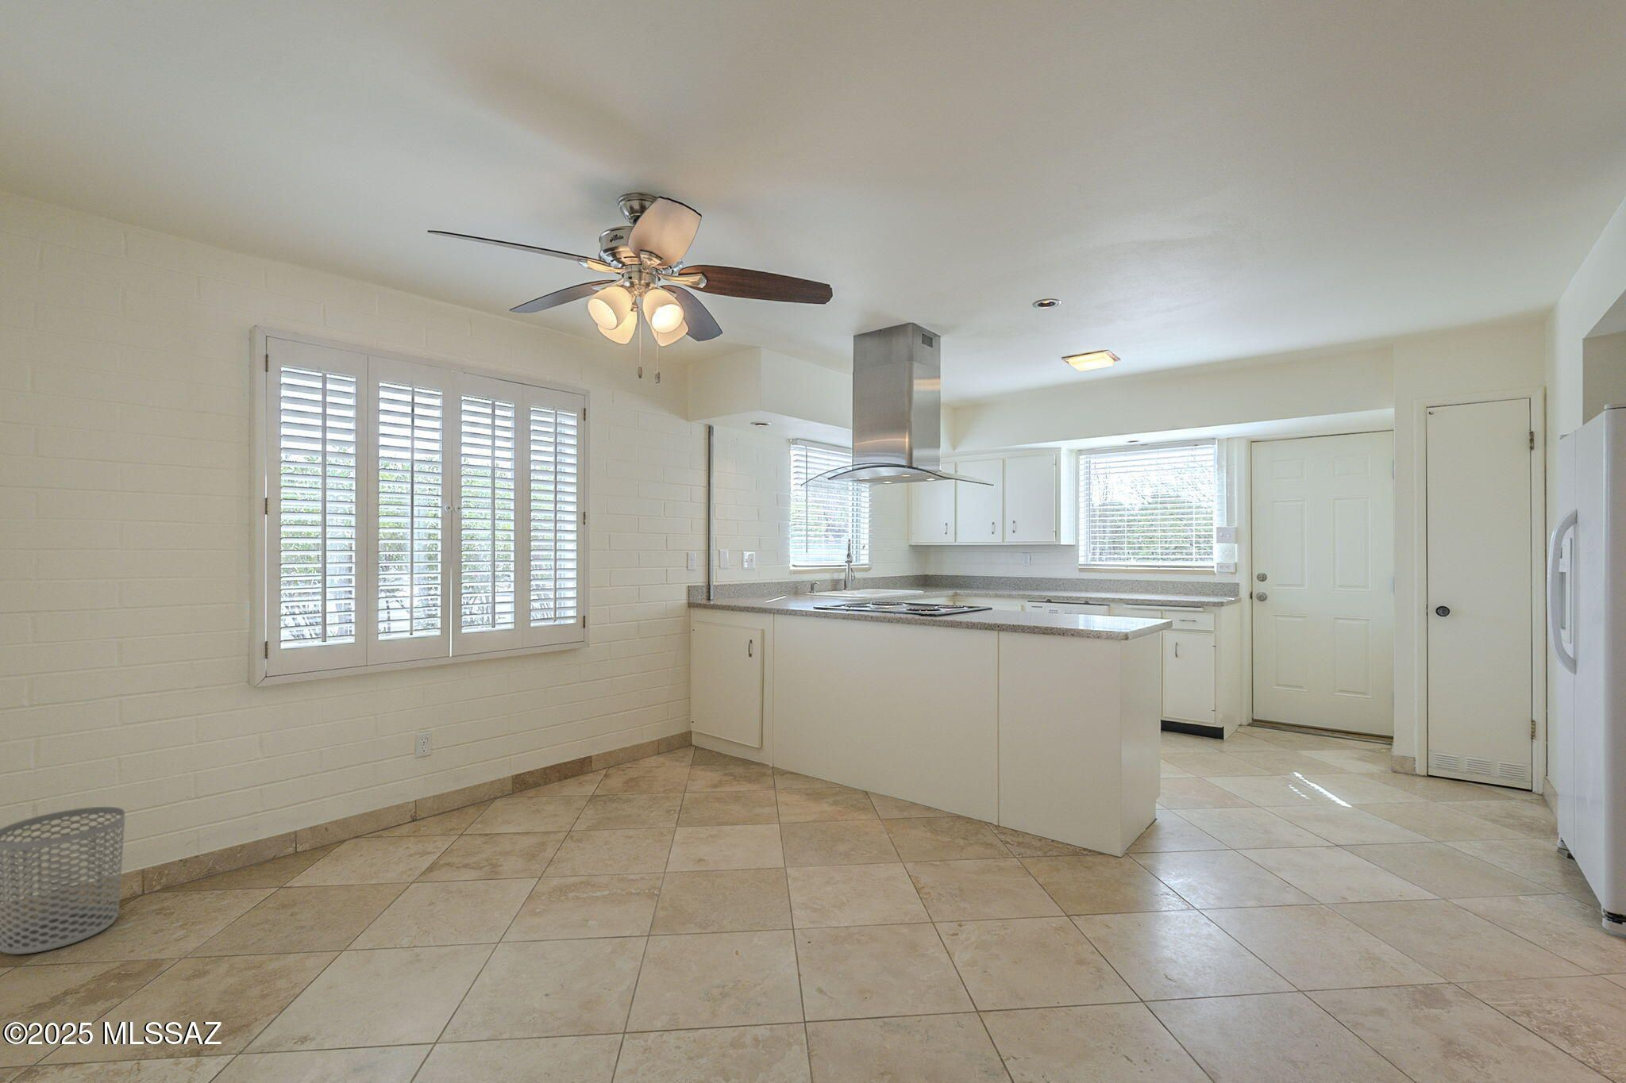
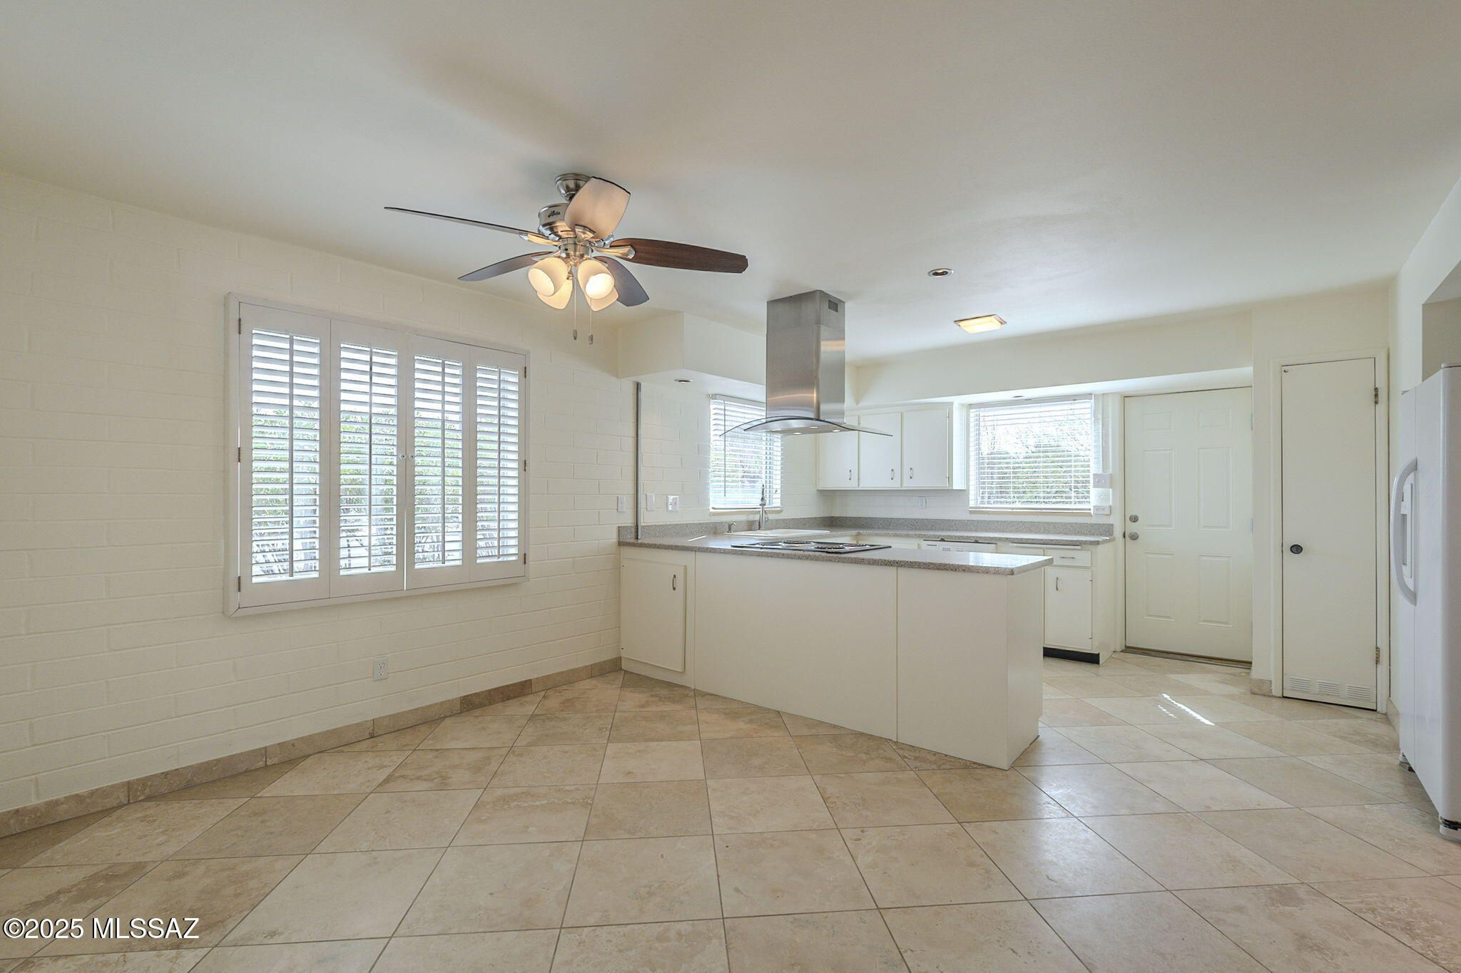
- waste bin (60, 878)
